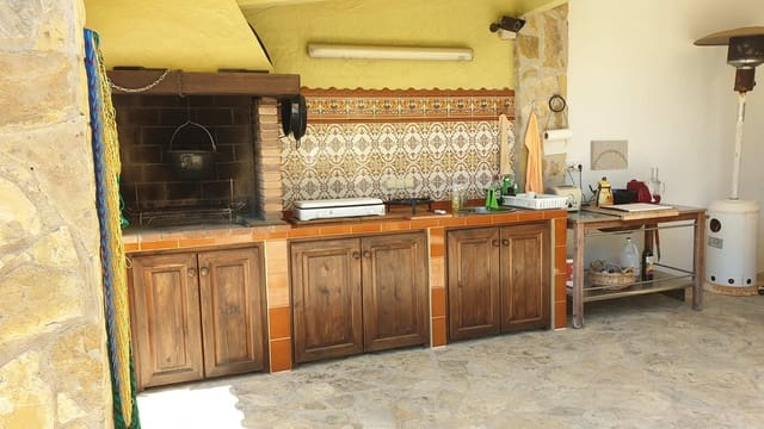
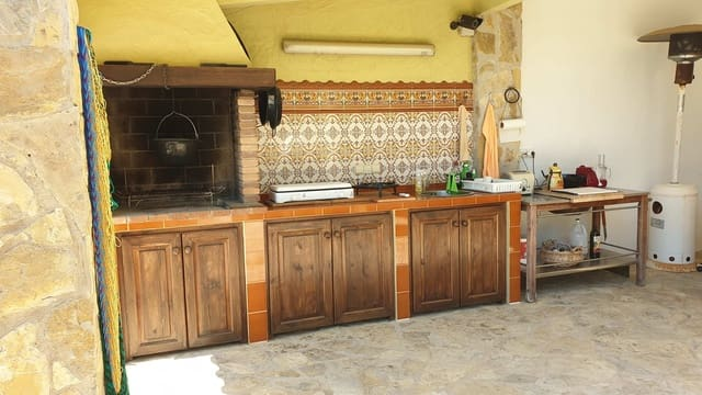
- wall art (609, 155)
